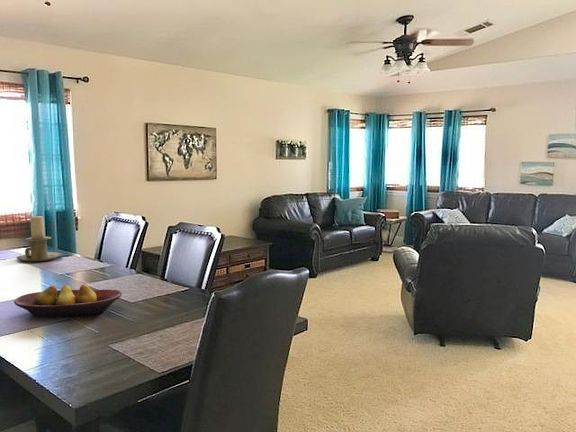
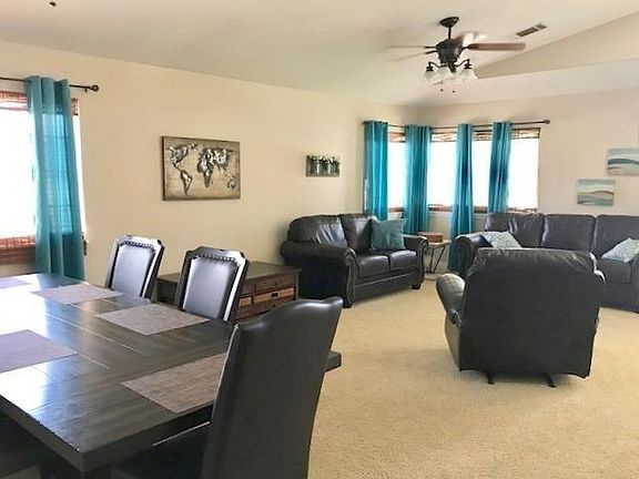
- fruit bowl (69, 298)
- candle holder (38, 237)
